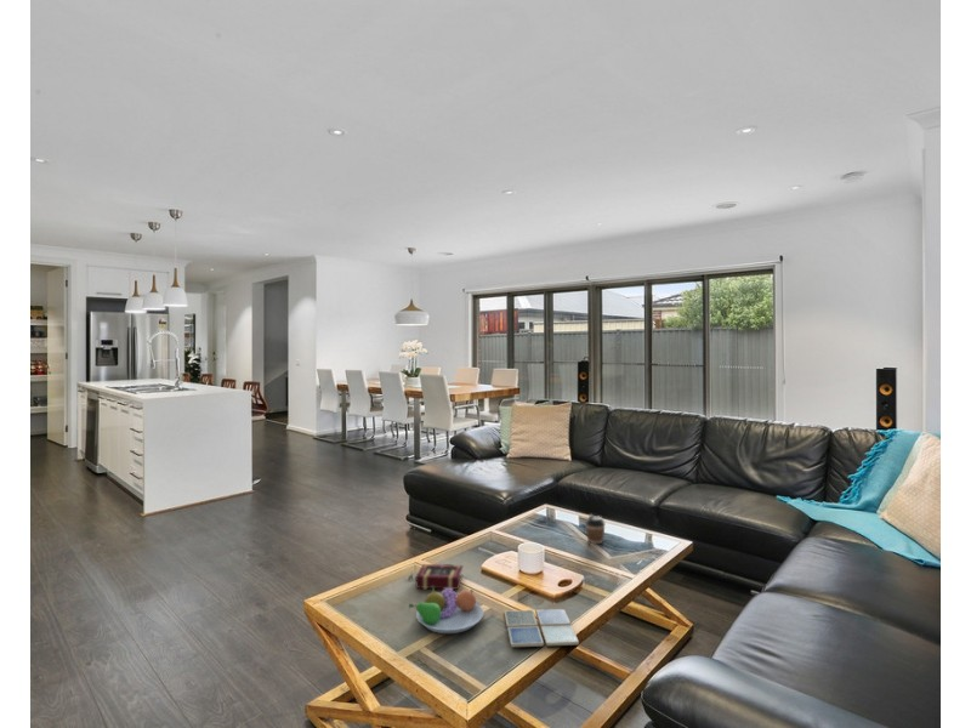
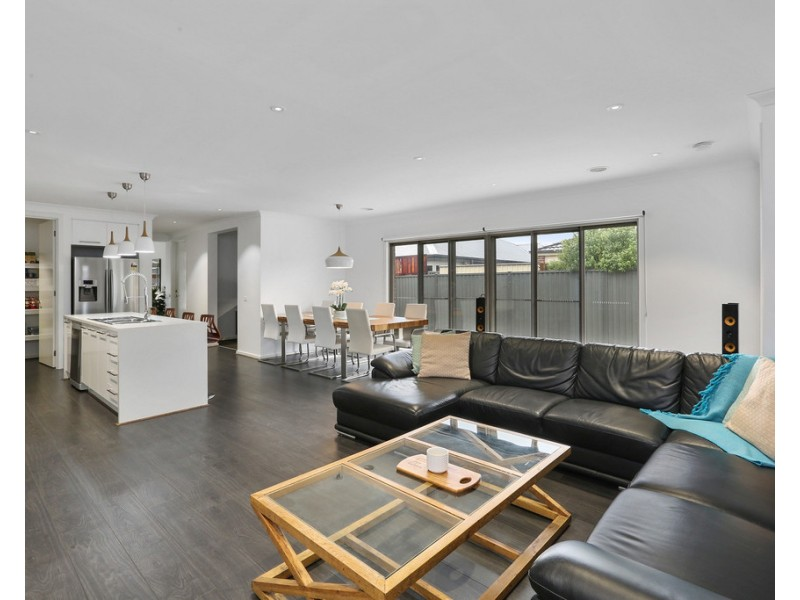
- book (439, 575)
- fruit bowl (447, 605)
- coffee cup (595, 528)
- drink coaster (540, 626)
